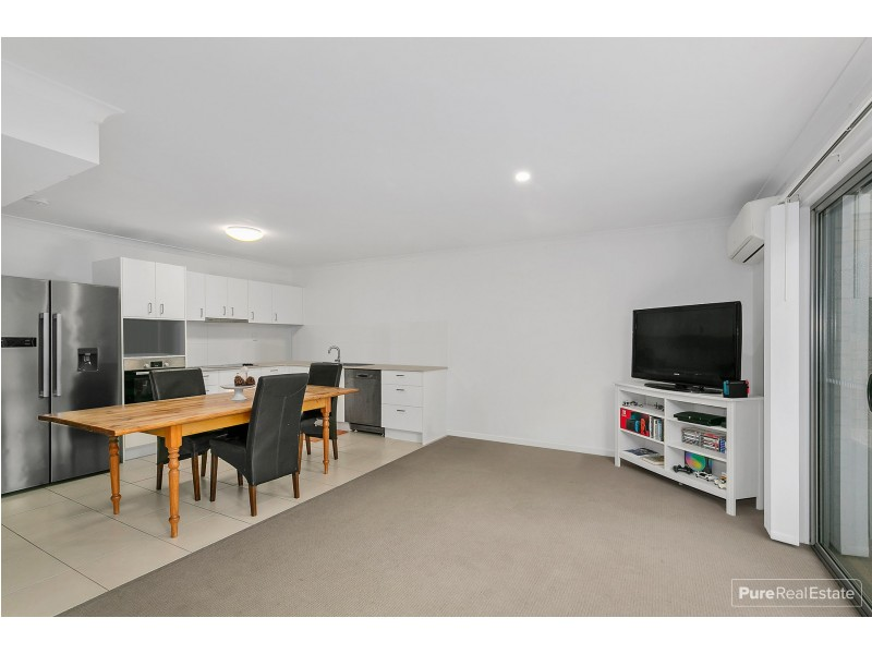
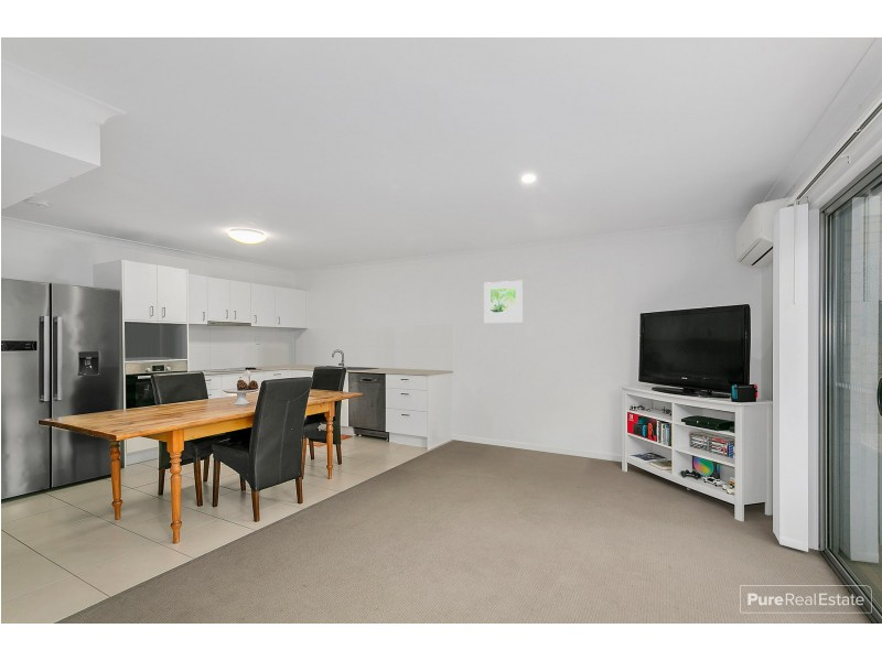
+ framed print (503, 302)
